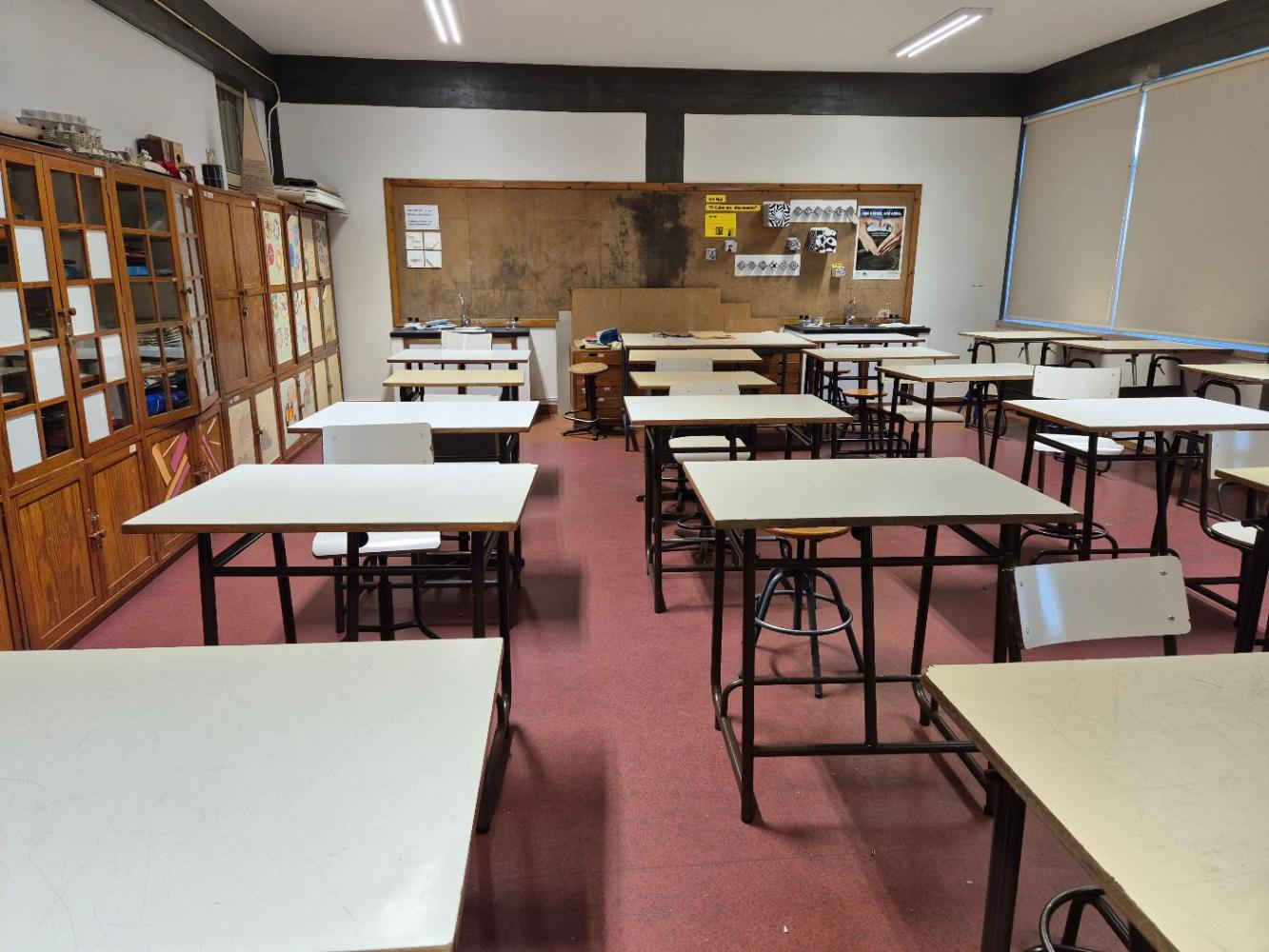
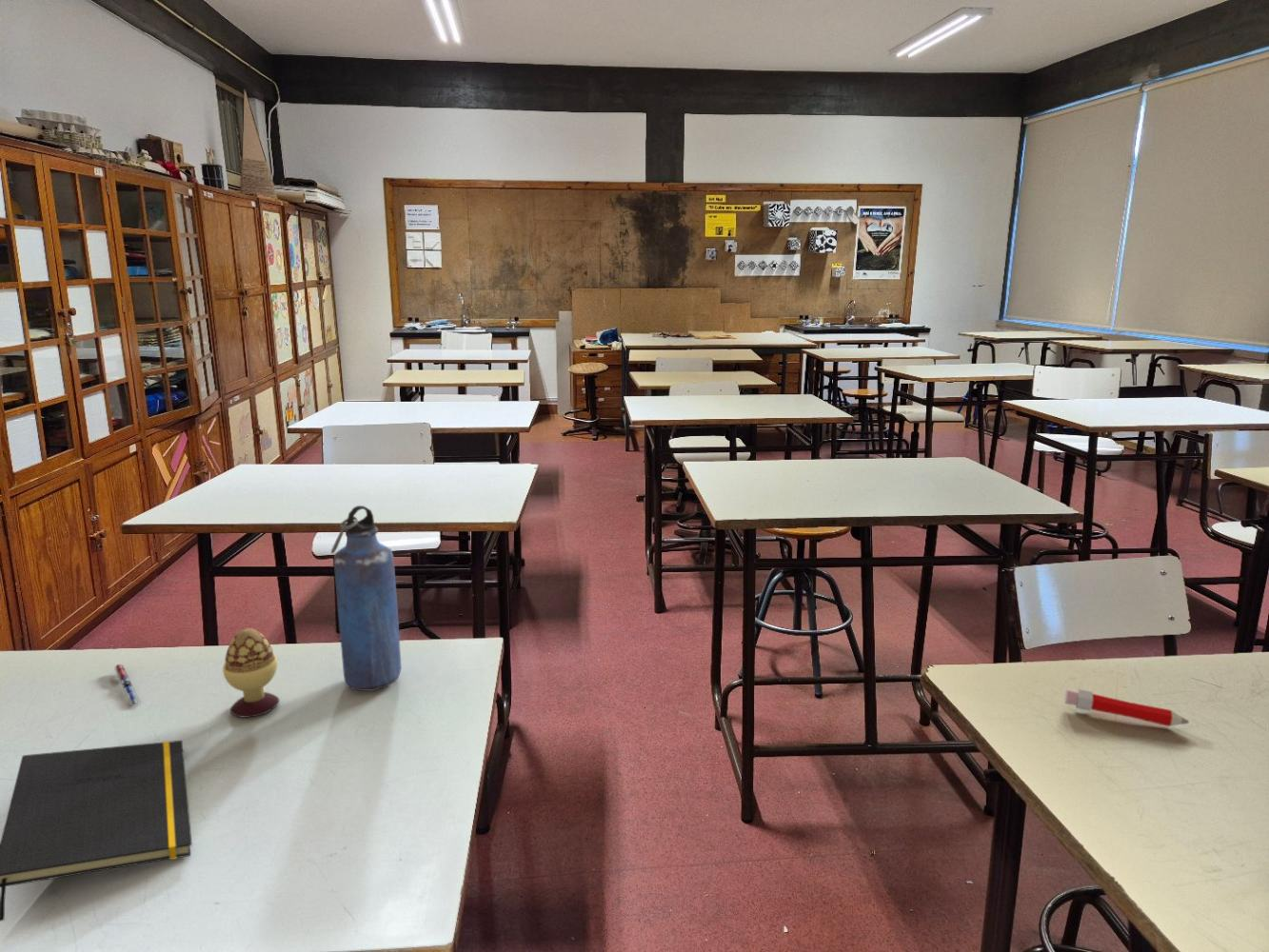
+ decorative egg (250, 668)
+ water bottle (365, 596)
+ notepad (102, 803)
+ pen (126, 683)
+ pencil (1125, 707)
